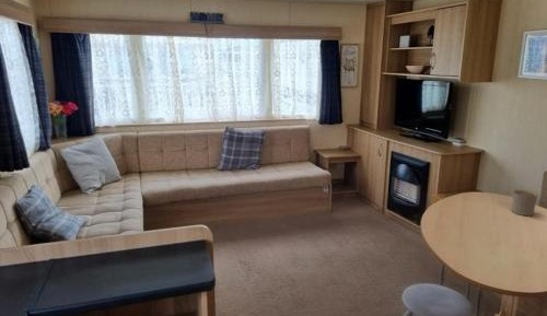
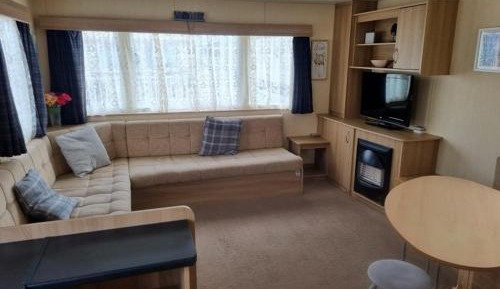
- cup (523, 202)
